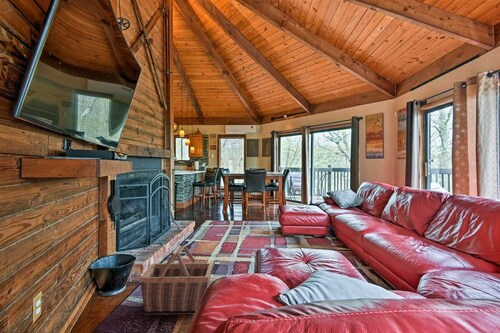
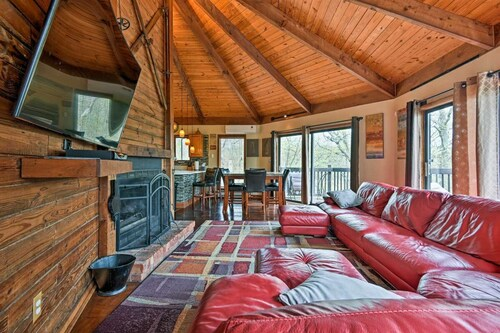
- basket (178, 276)
